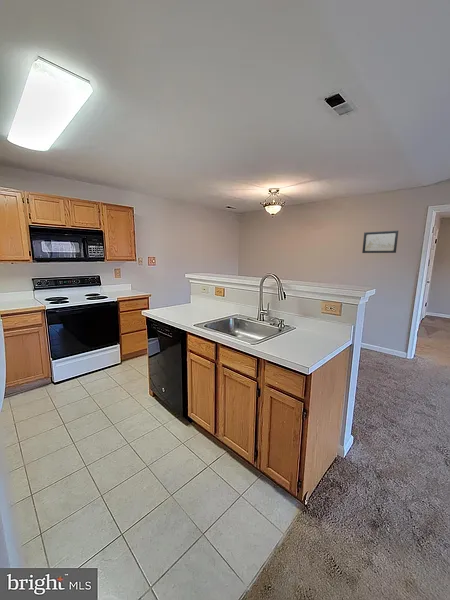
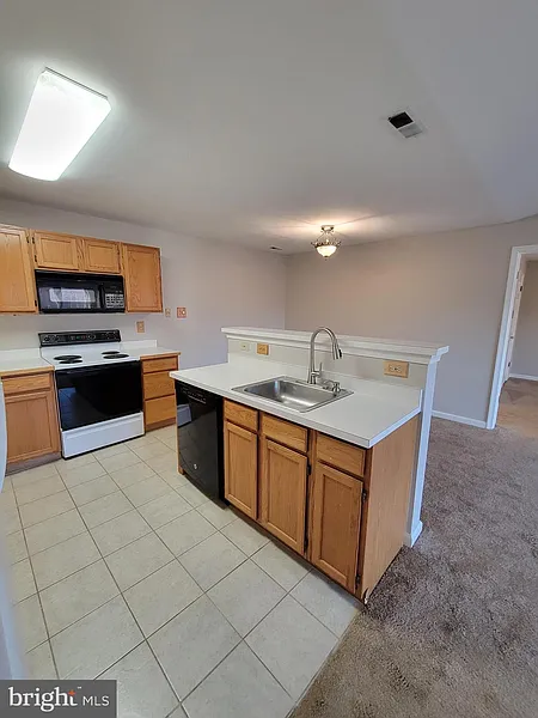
- wall art (379, 242)
